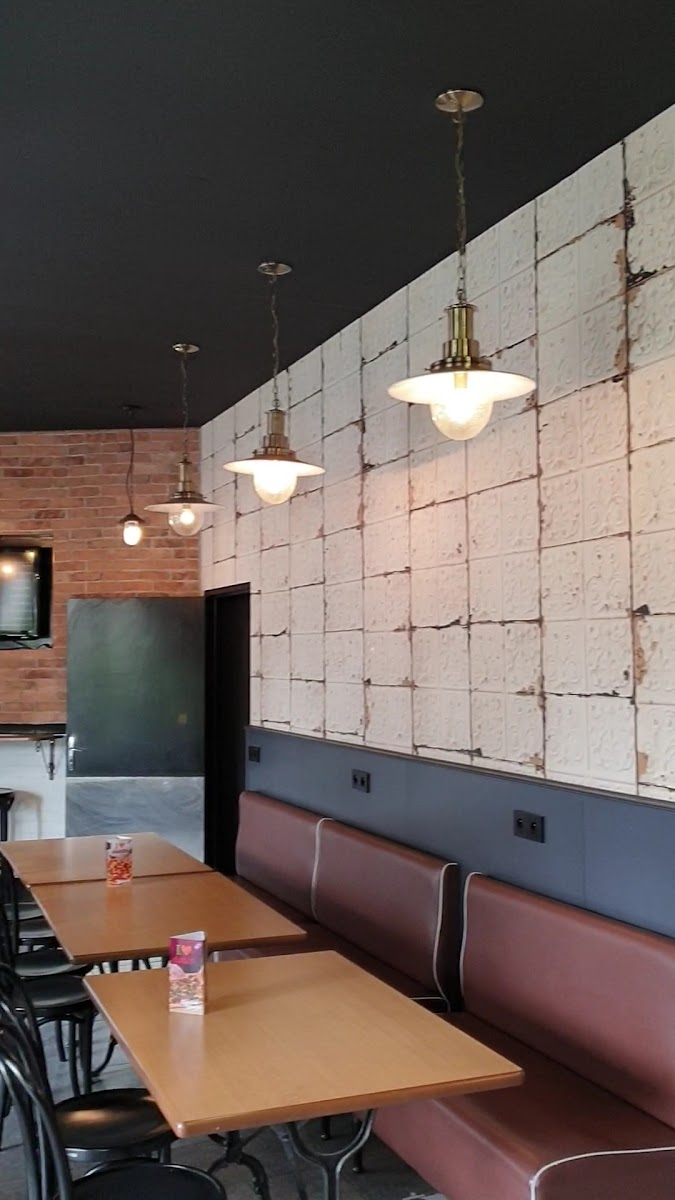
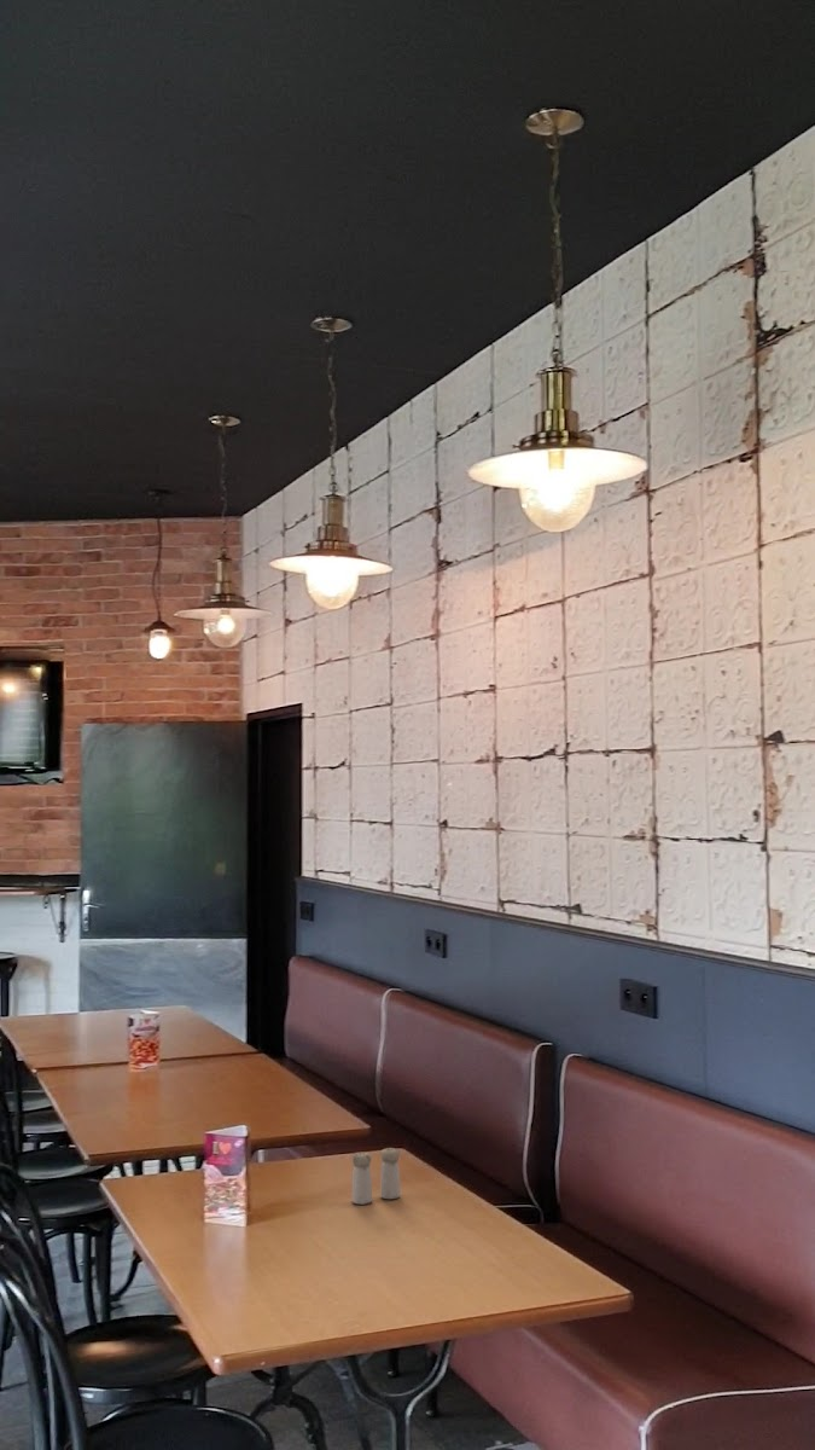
+ salt and pepper shaker (380, 1174)
